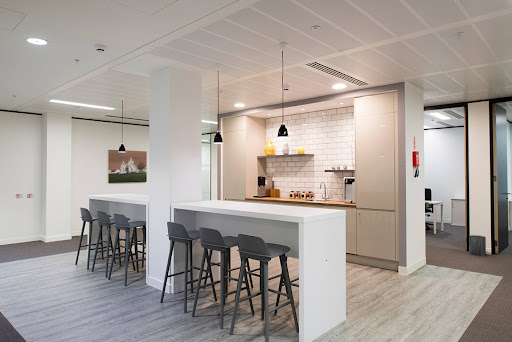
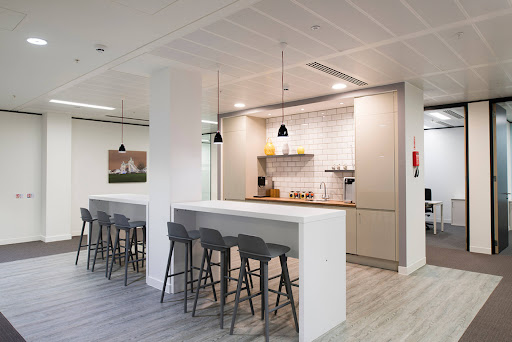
- trash can (477, 245)
